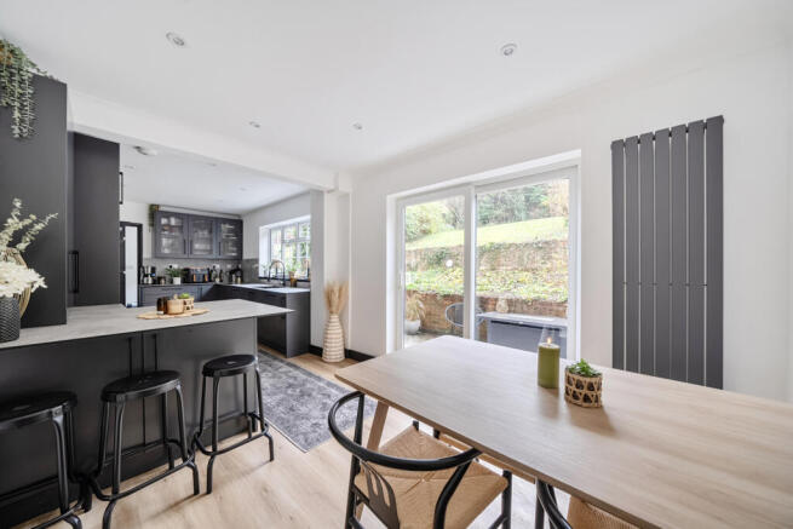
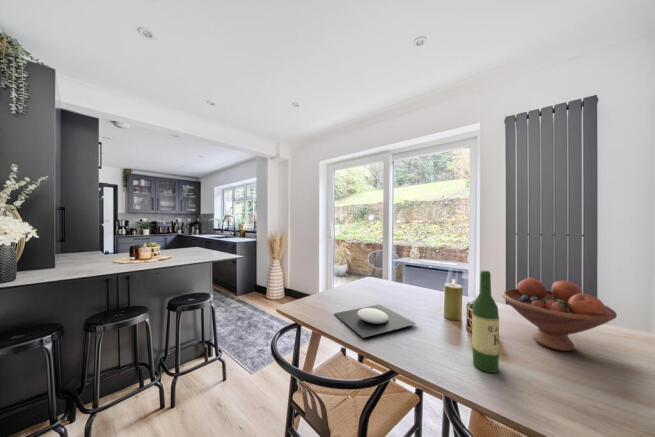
+ fruit bowl (552, 313)
+ plate (372, 314)
+ wine bottle (485, 318)
